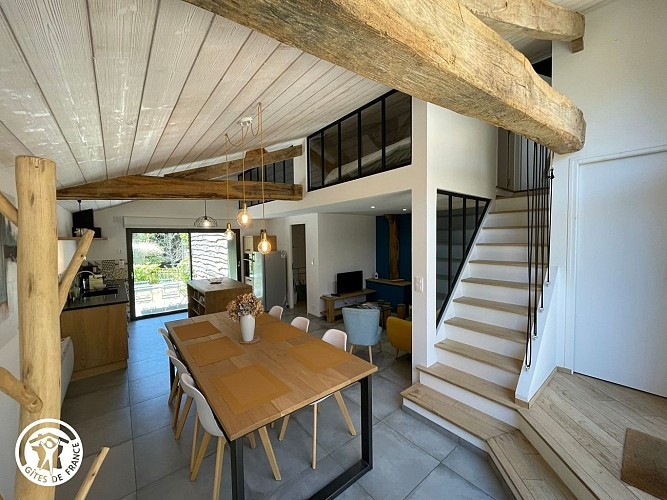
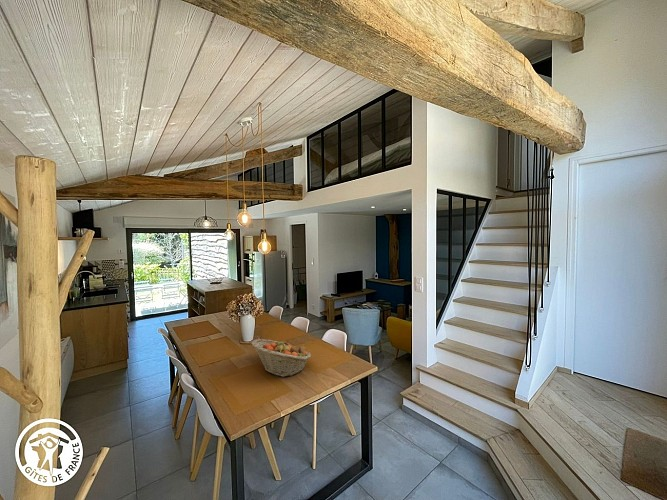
+ fruit basket (281, 353)
